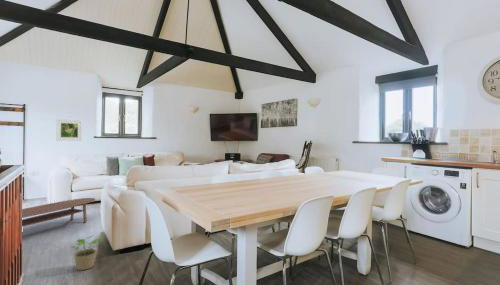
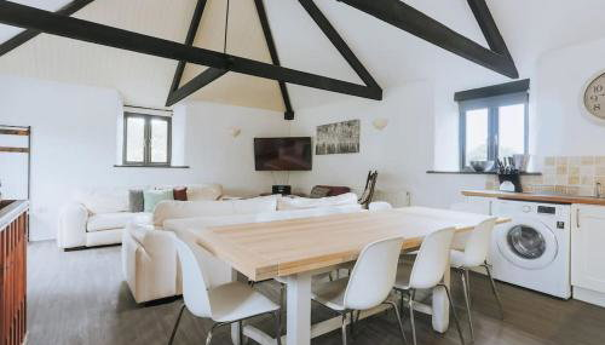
- potted plant (83, 250)
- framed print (69, 130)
- coffee table (48, 218)
